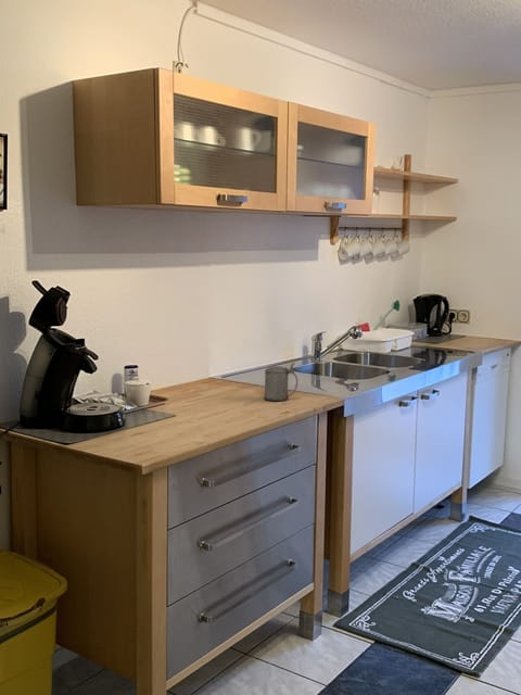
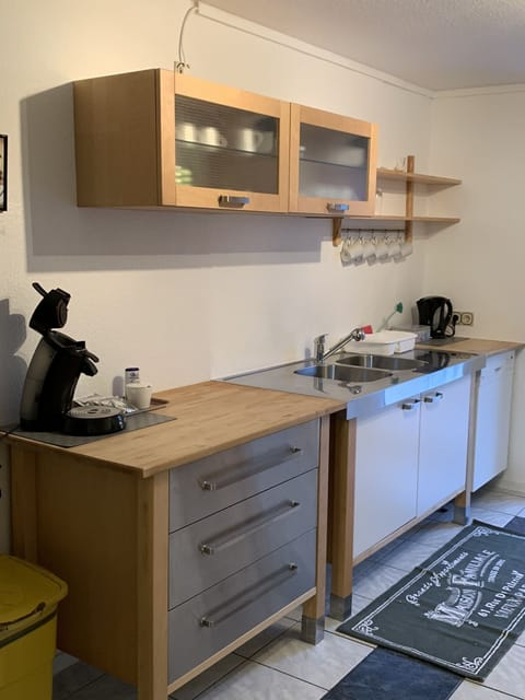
- beer stein (280, 380)
